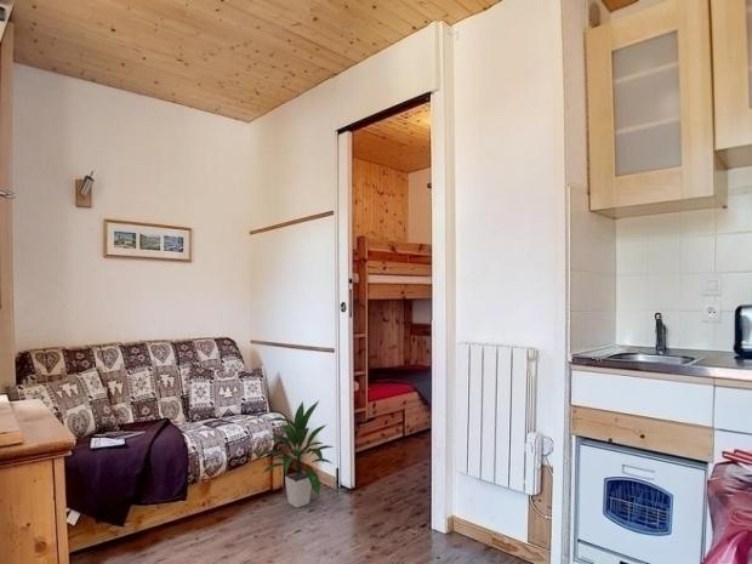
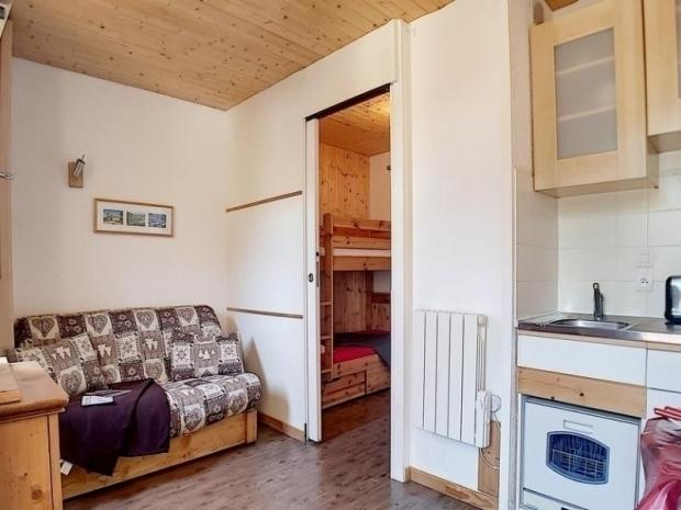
- indoor plant (298, 454)
